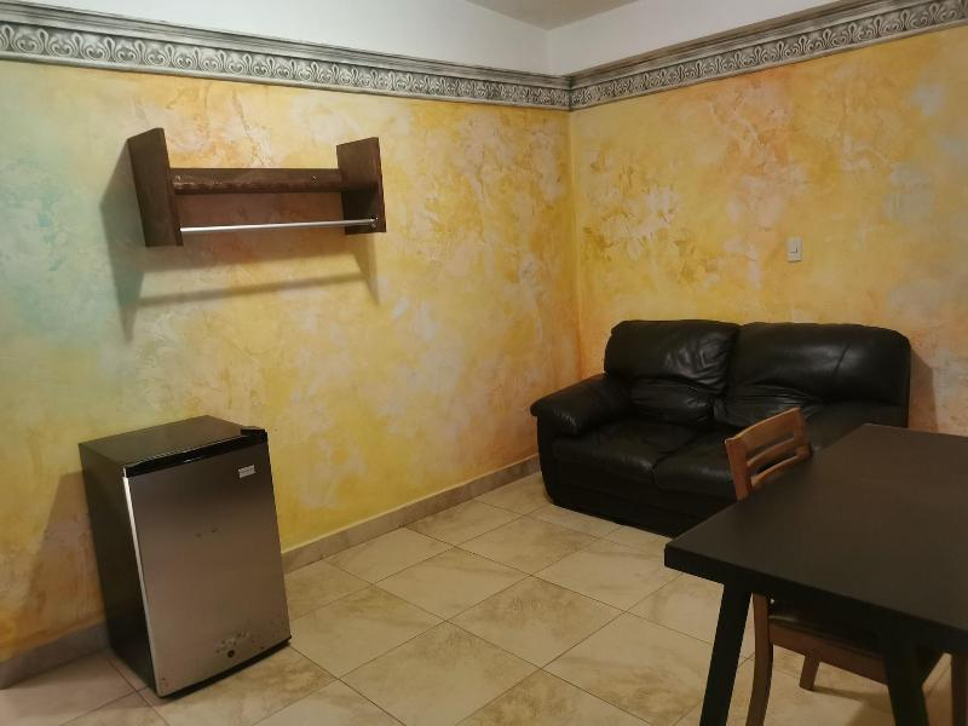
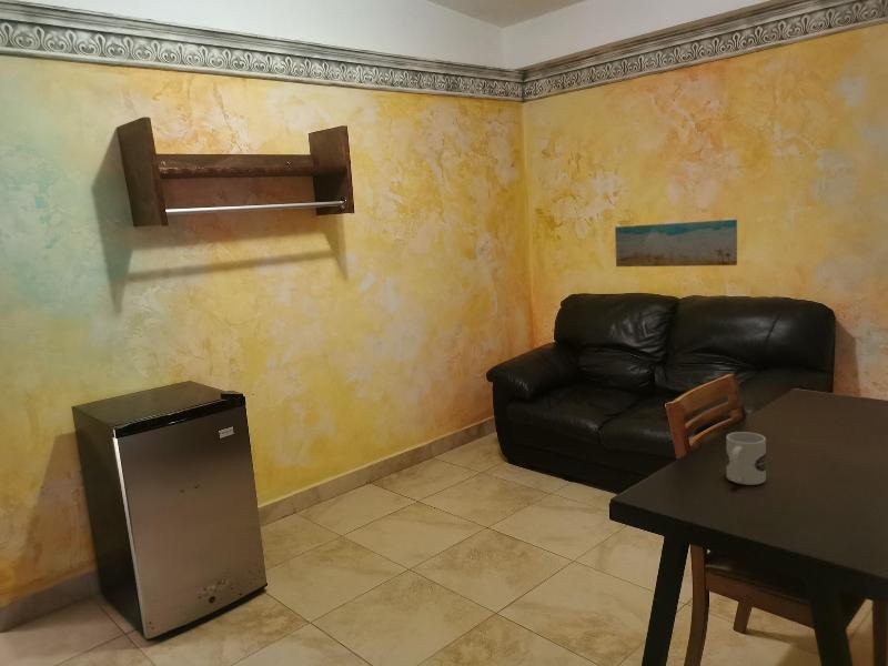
+ wall art (673, 244)
+ mug (743, 460)
